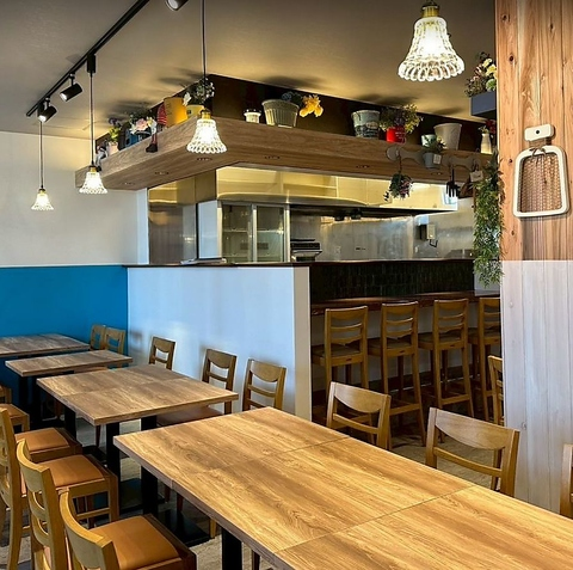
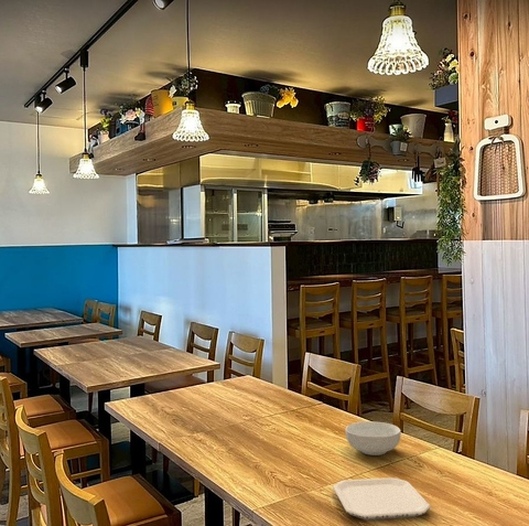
+ cereal bowl (373, 439)
+ plate (379, 498)
